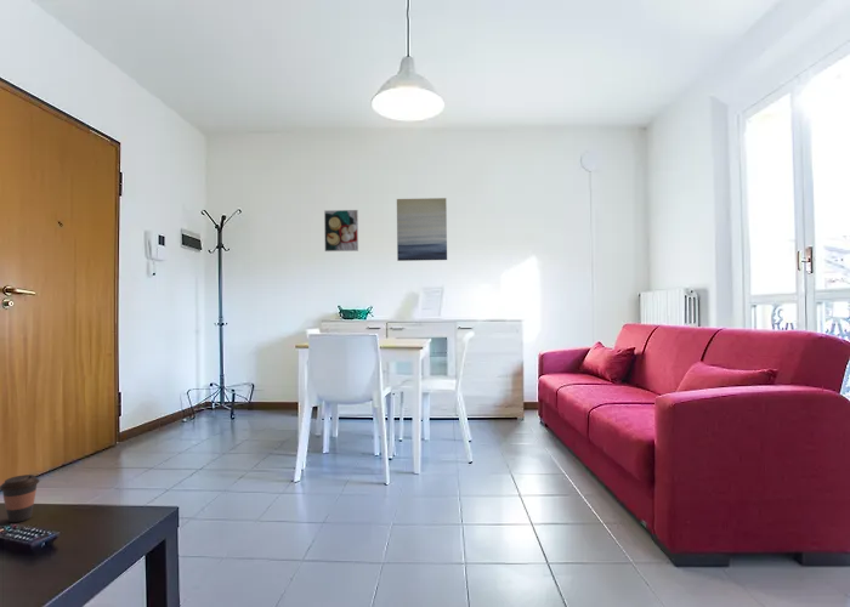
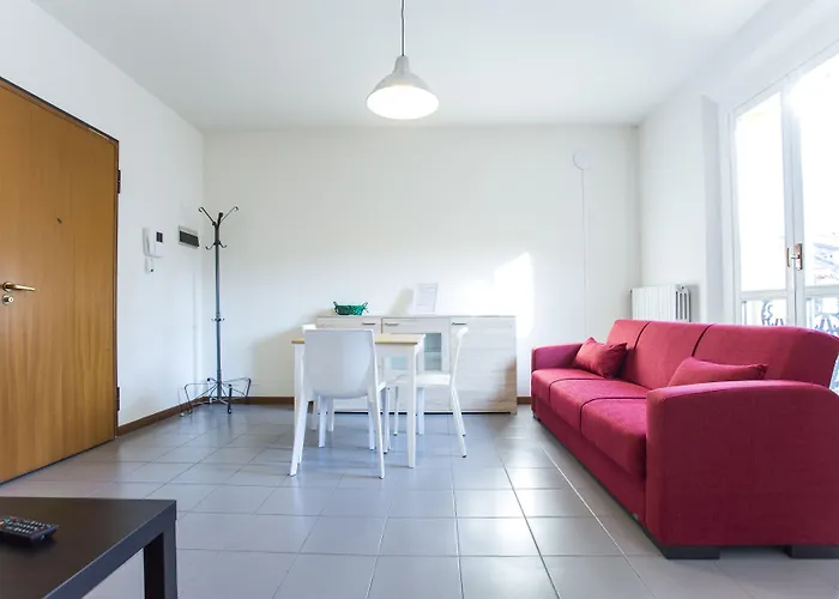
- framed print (341, 231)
- coffee cup (19, 498)
- wall art (421, 229)
